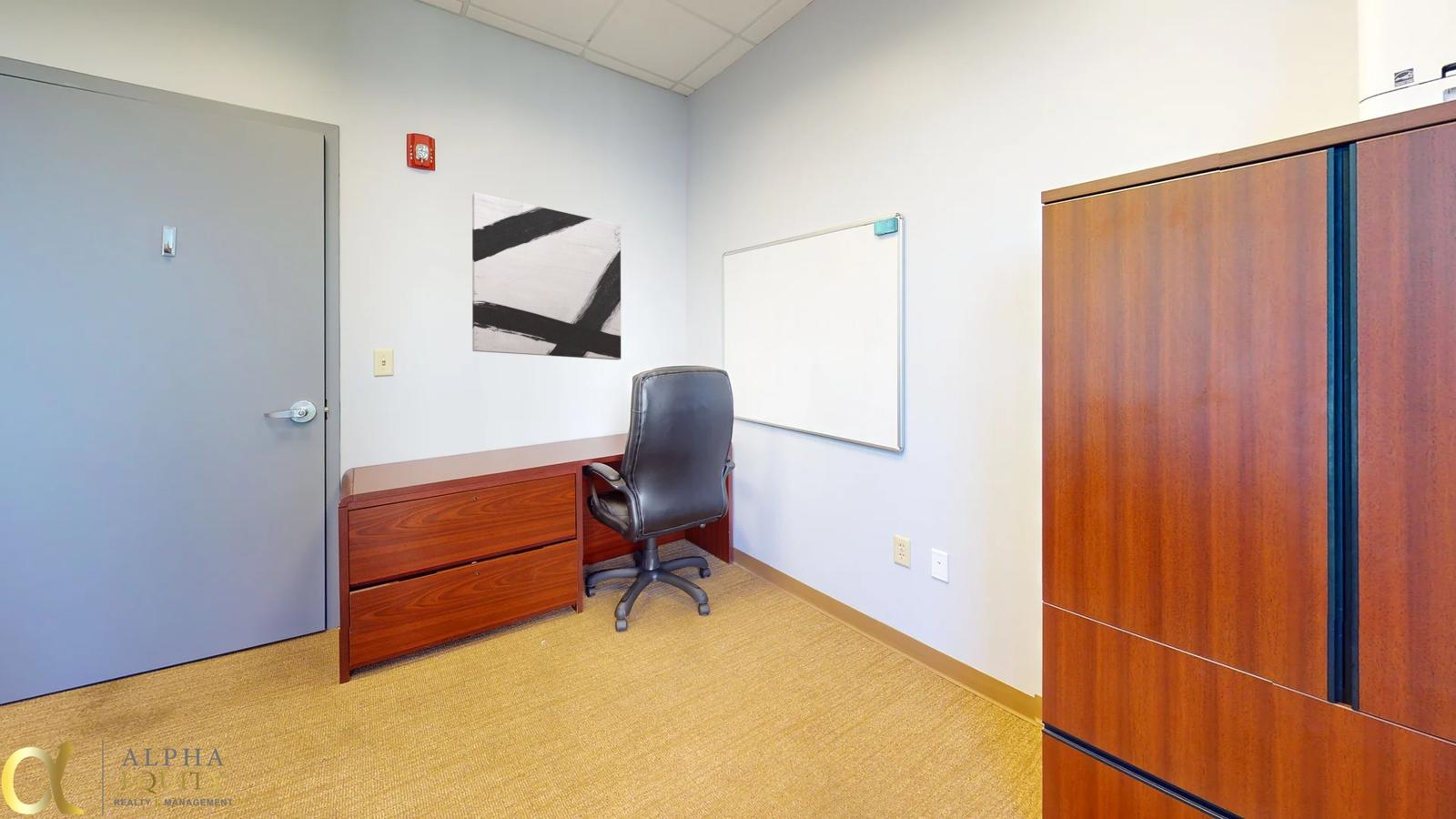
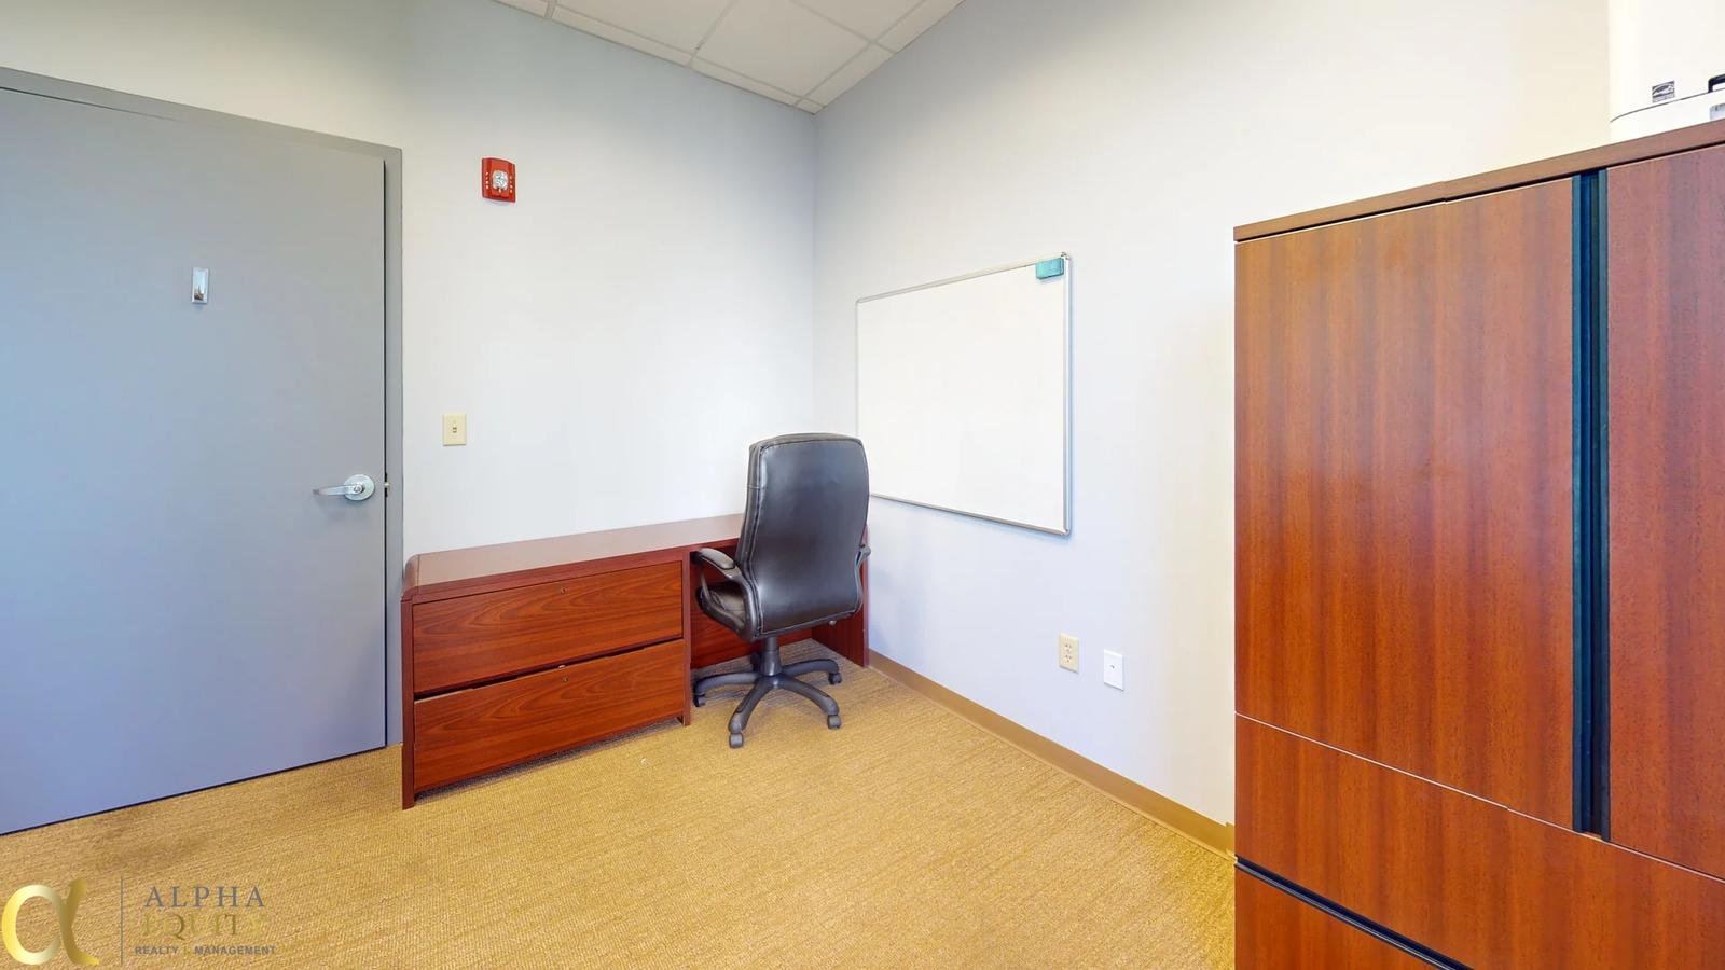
- wall art (551, 283)
